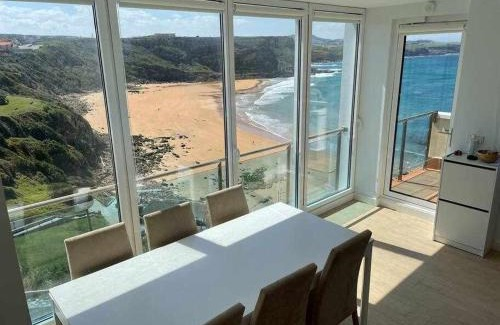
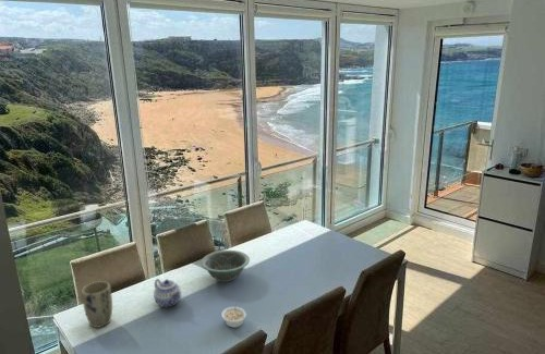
+ plant pot (98, 305)
+ decorative bowl (226, 268)
+ teapot (167, 291)
+ legume (233, 316)
